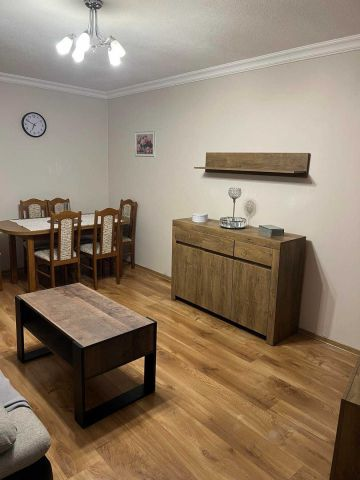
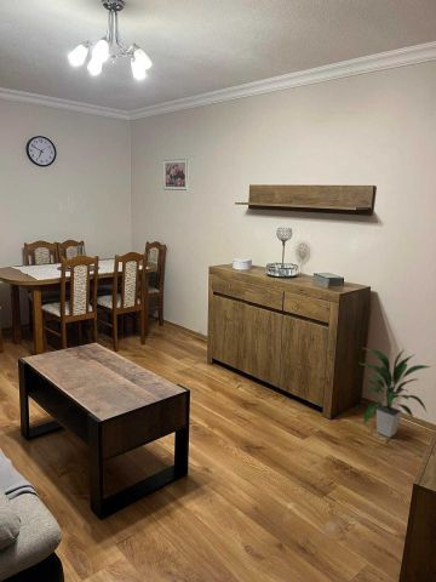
+ indoor plant (388, 389)
